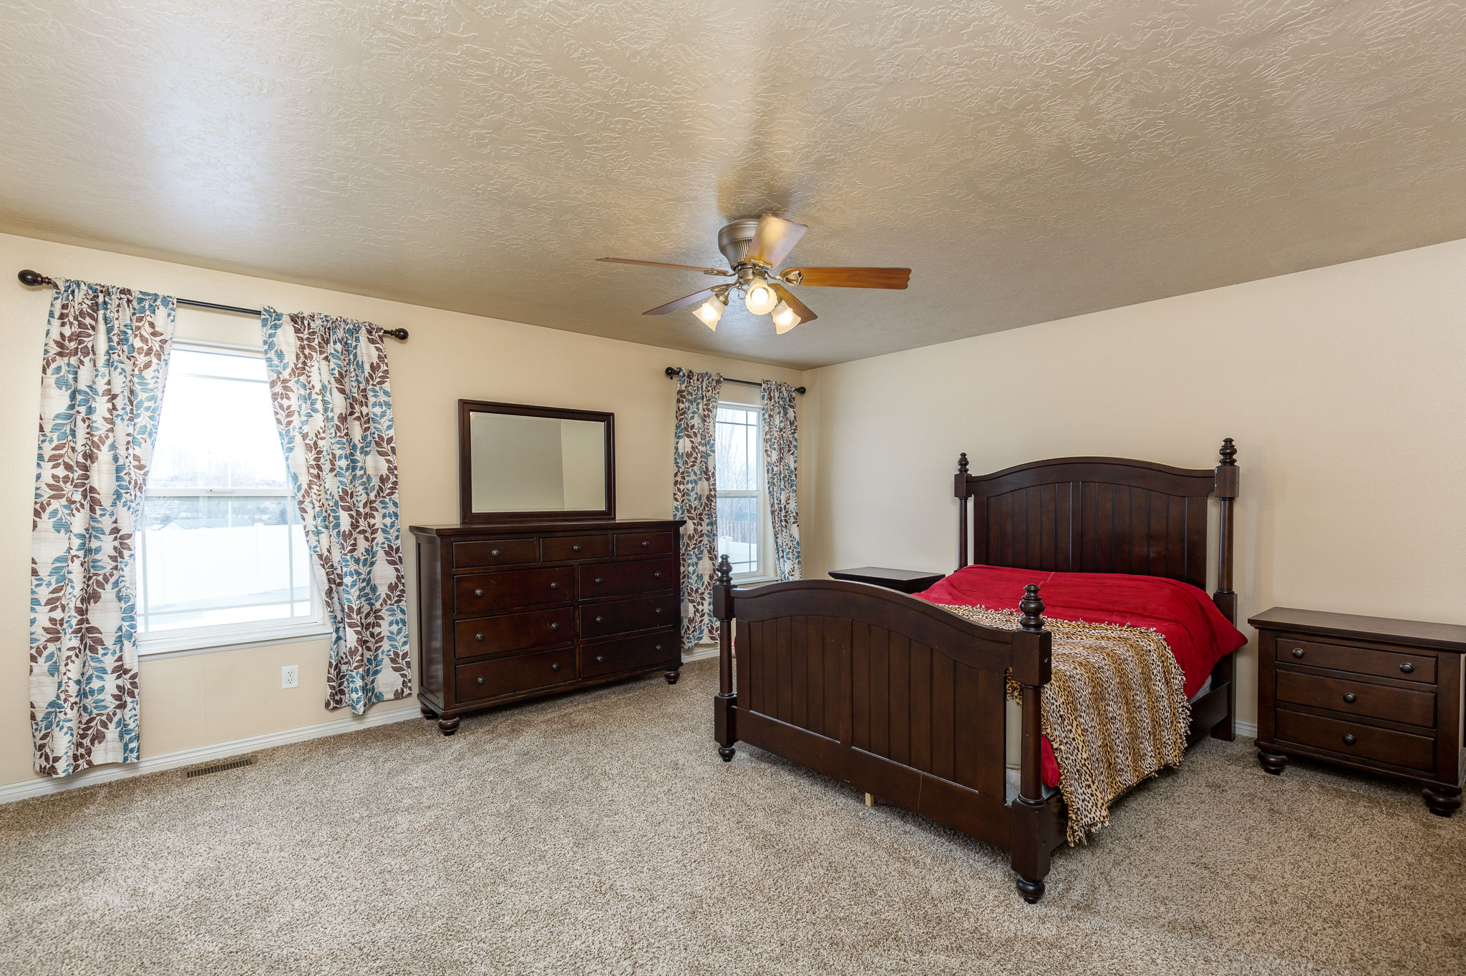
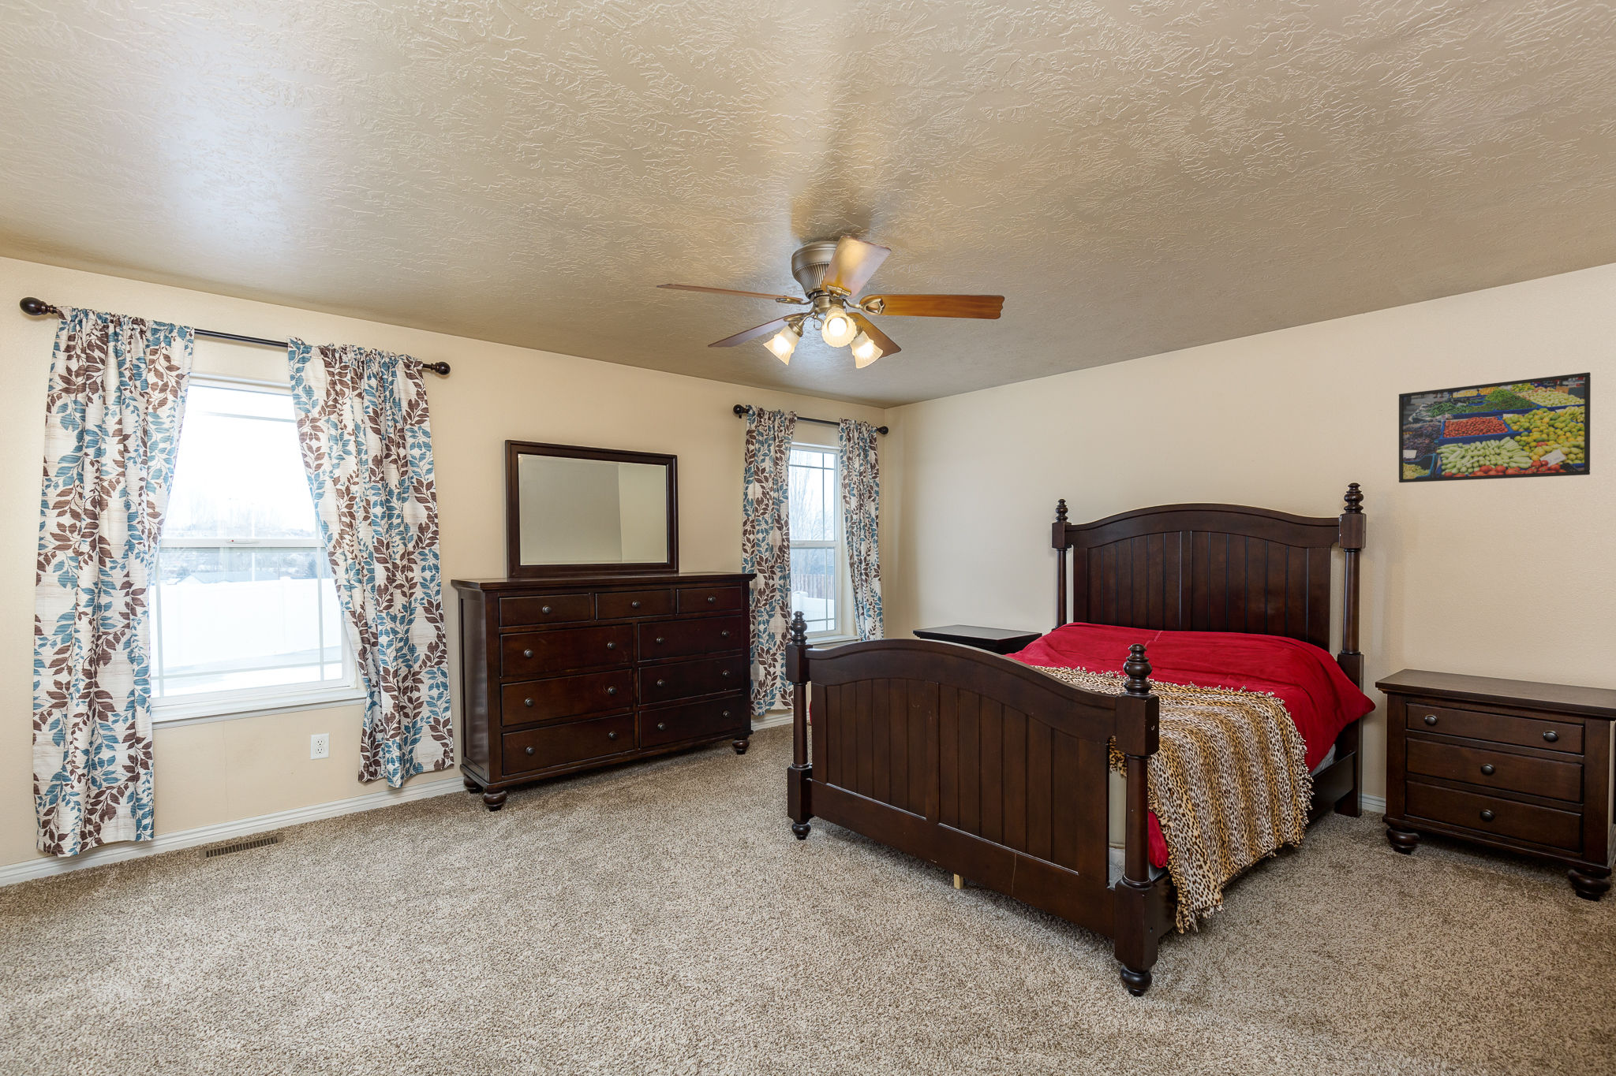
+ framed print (1487, 431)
